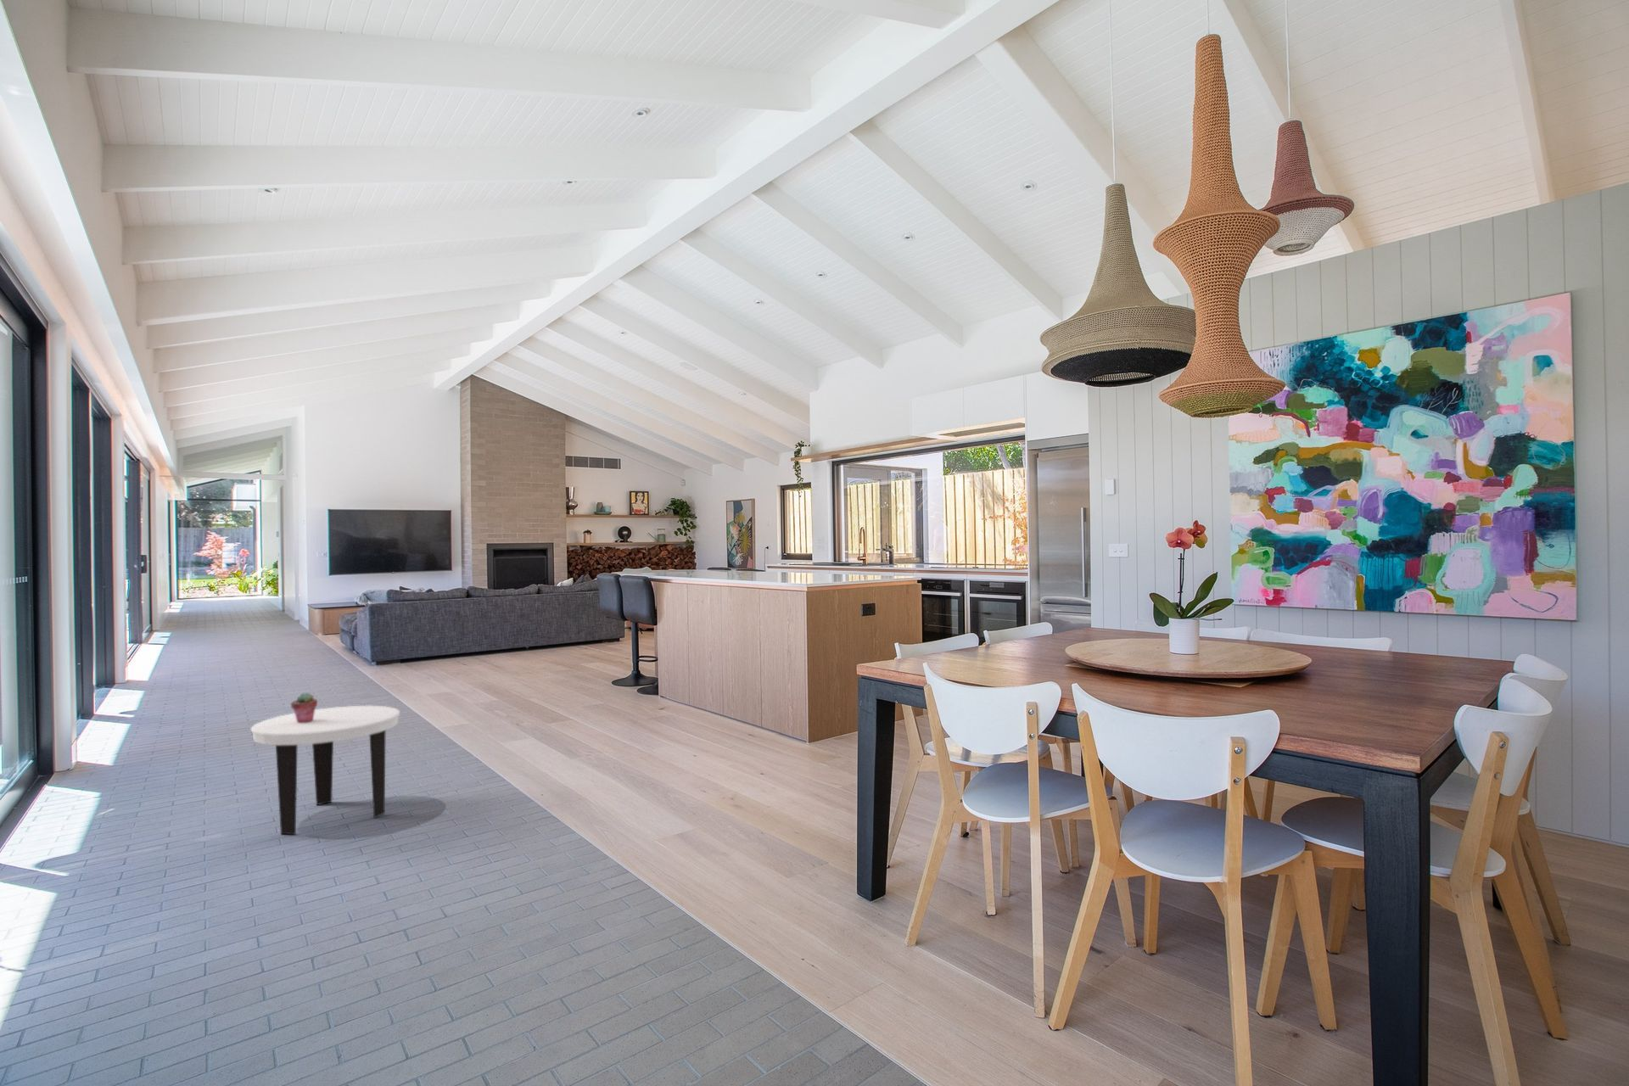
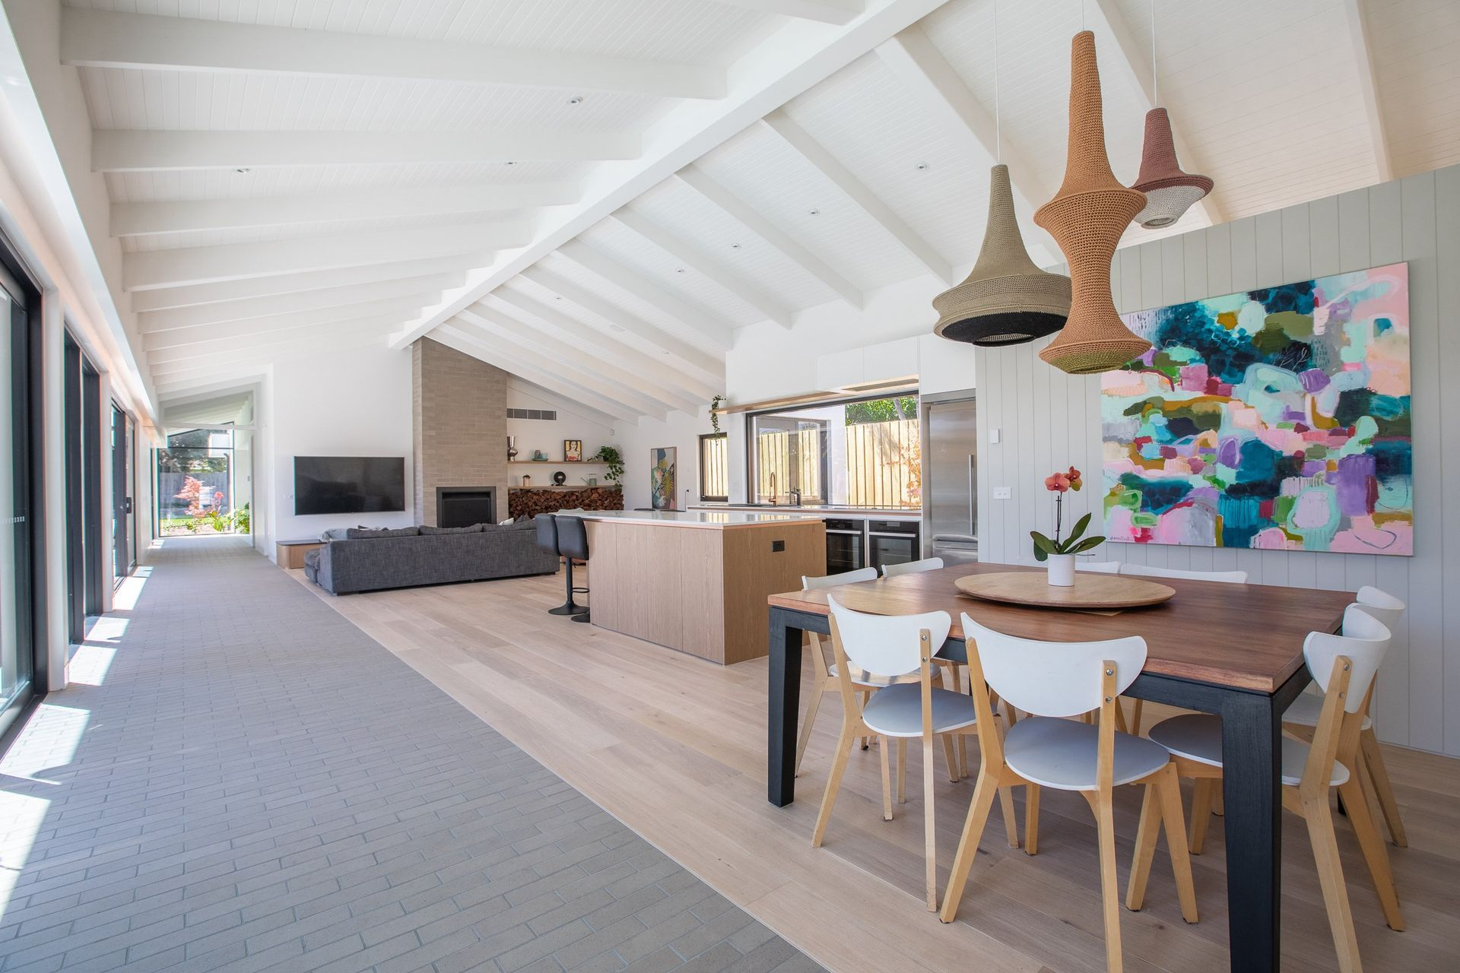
- potted succulent (304, 705)
- side table (330, 767)
